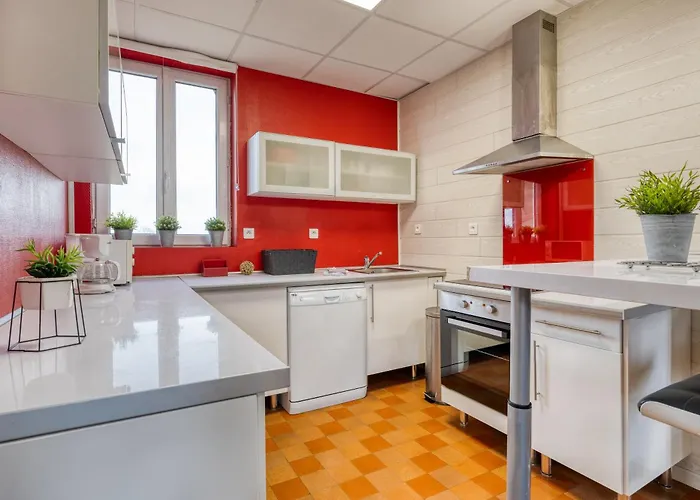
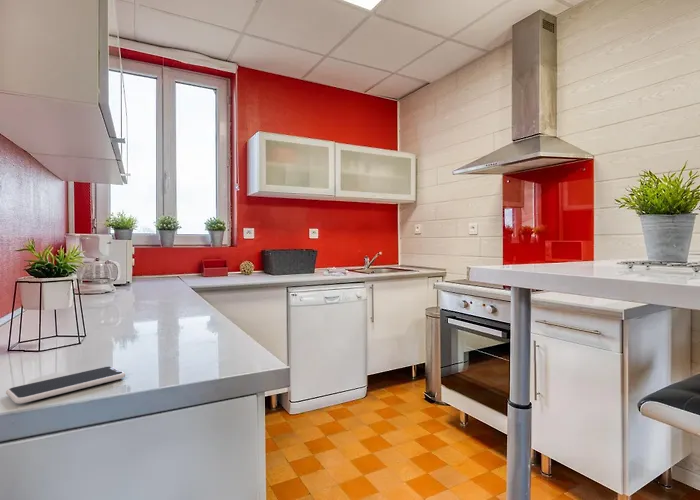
+ smartphone (69, 382)
